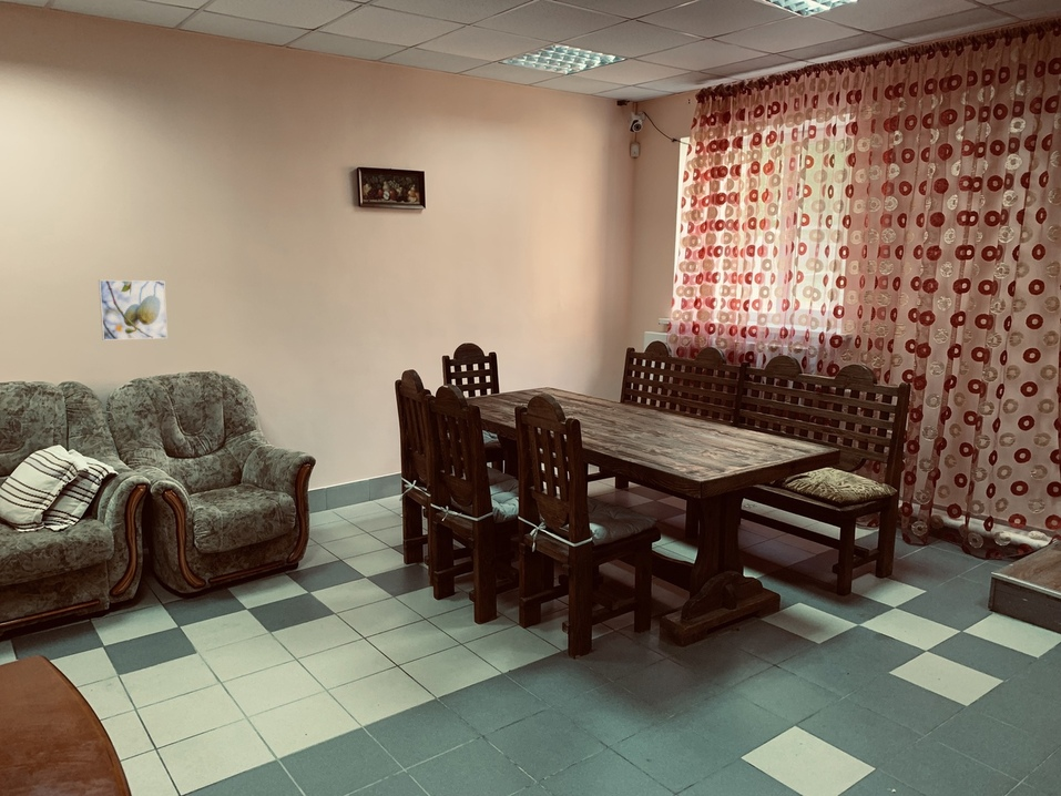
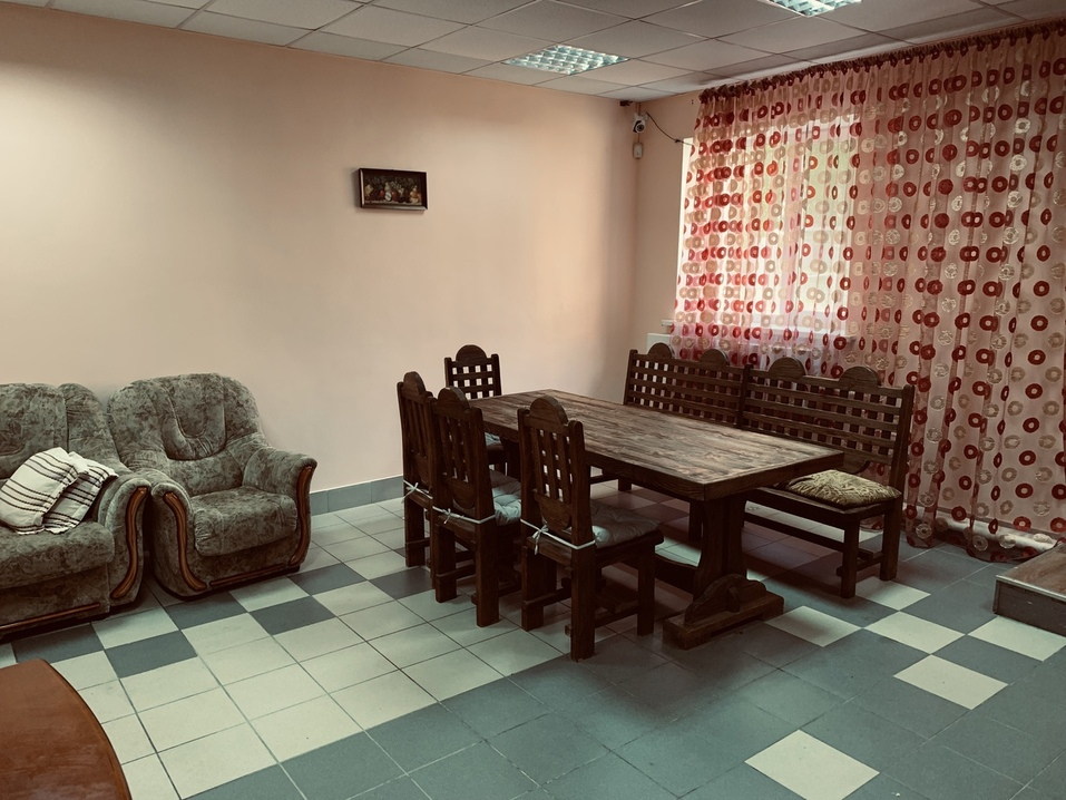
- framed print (133, 309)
